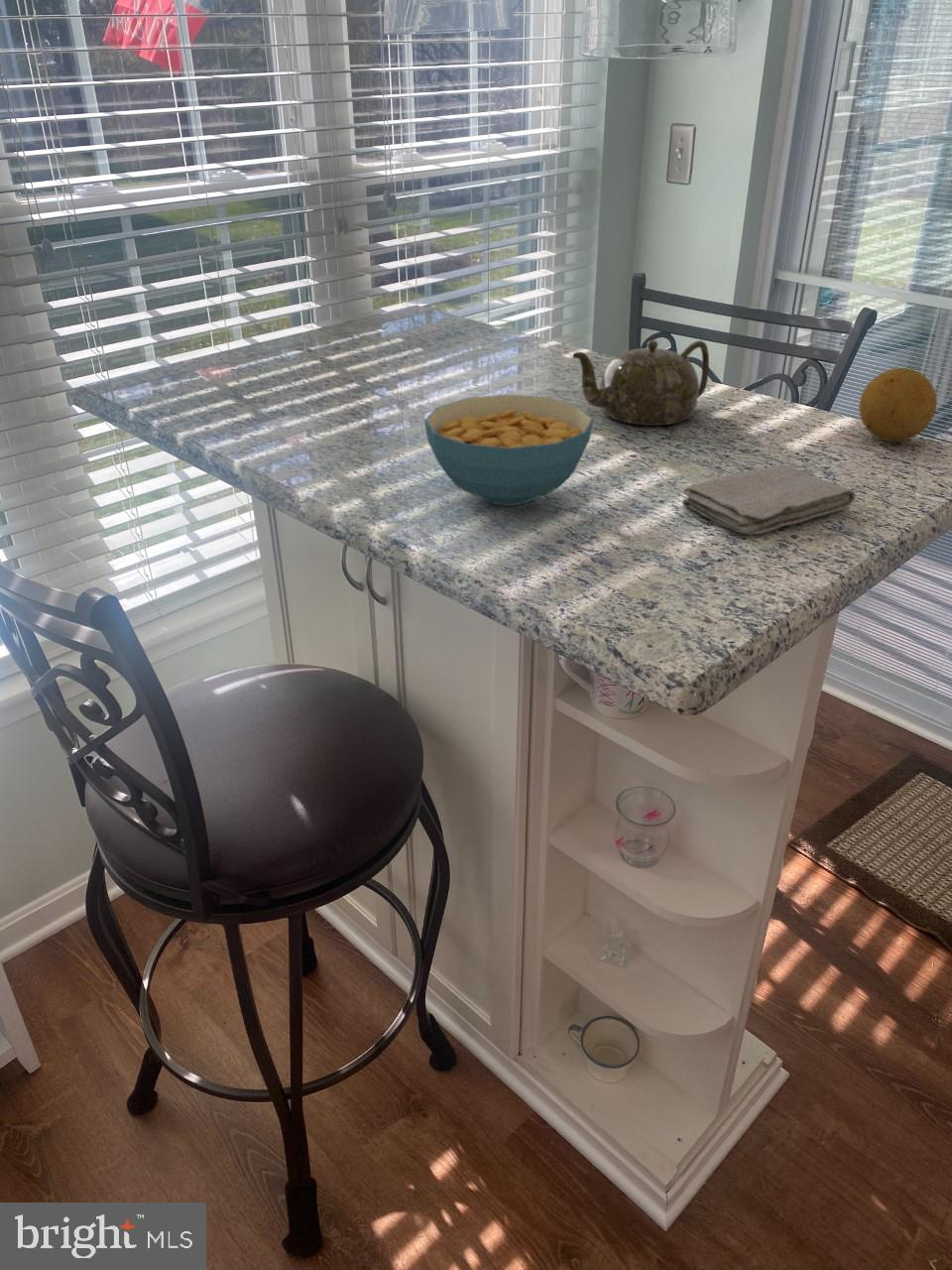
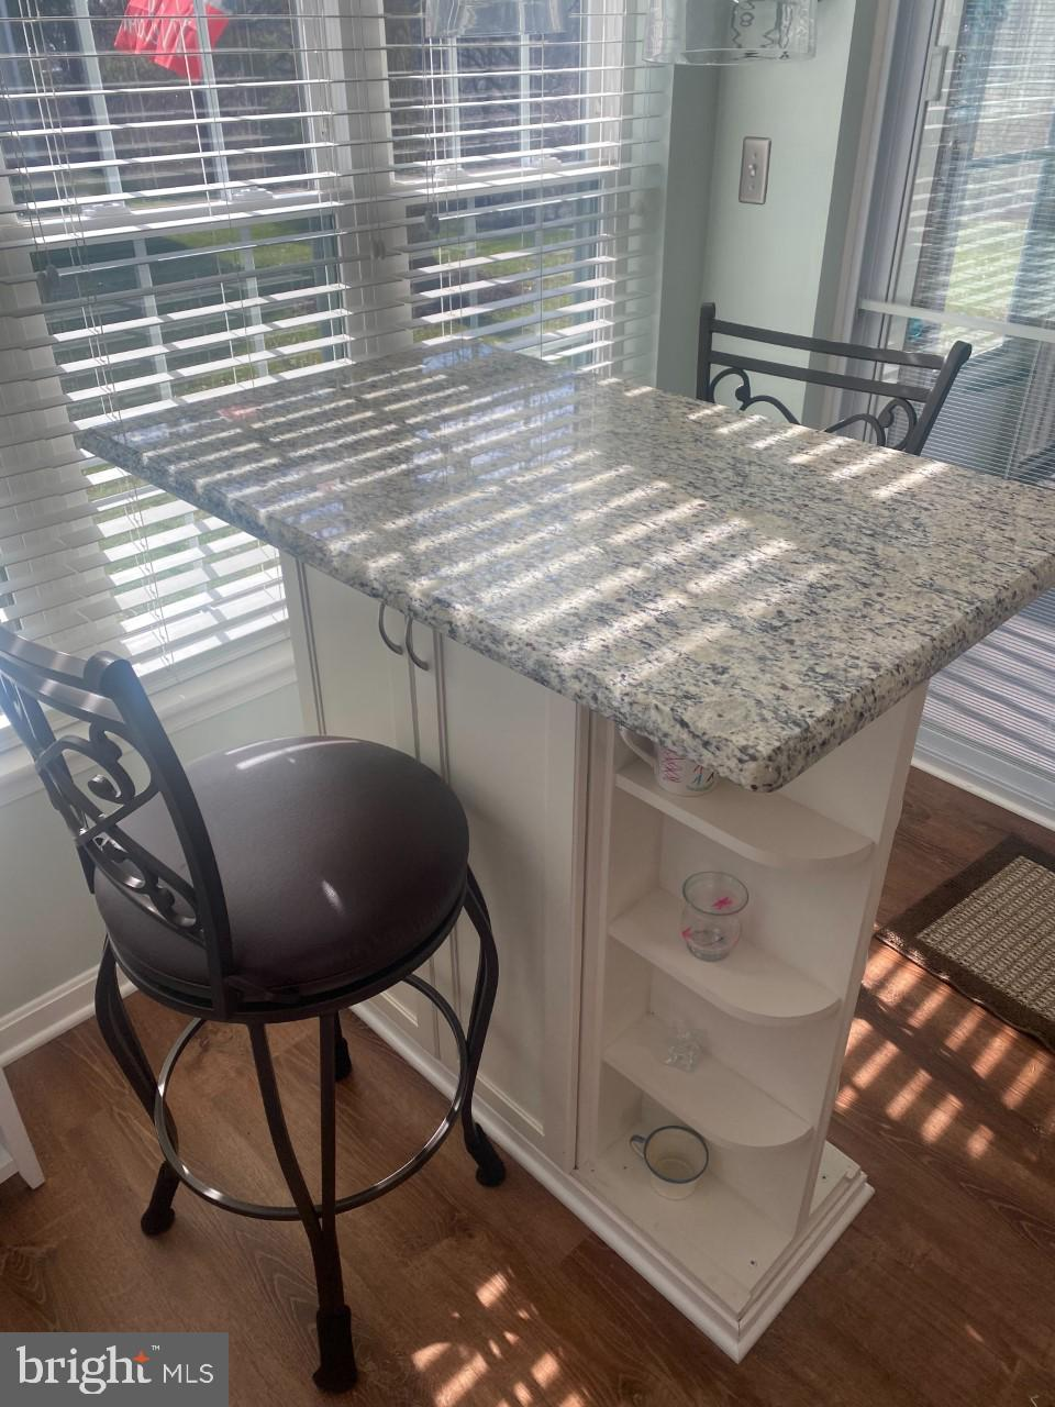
- fruit (896, 405)
- washcloth (767, 495)
- teapot (643, 377)
- cereal bowl (508, 458)
